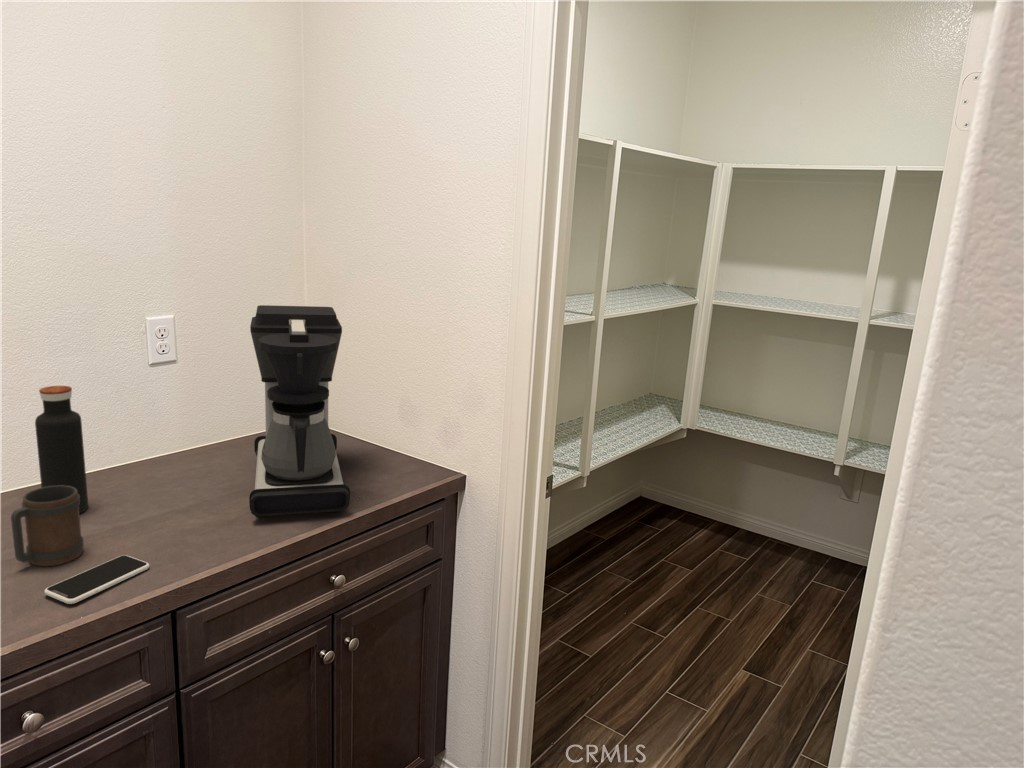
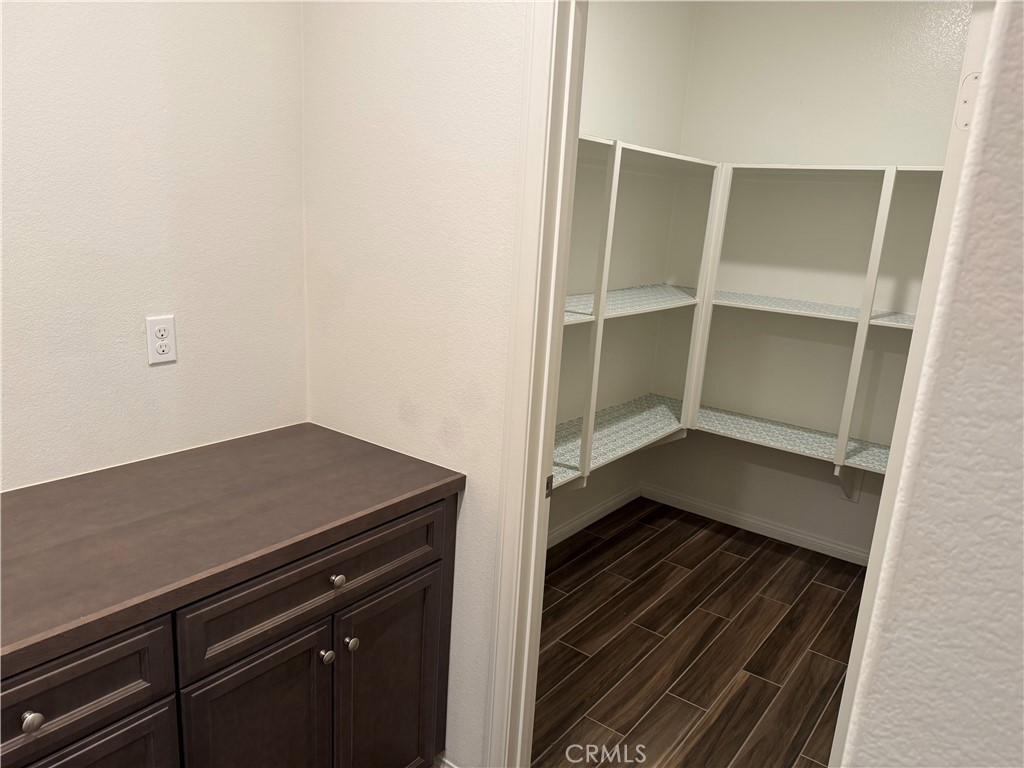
- coffee maker (298, 403)
- mug (47, 526)
- smartphone (99, 578)
- water bottle (61, 450)
